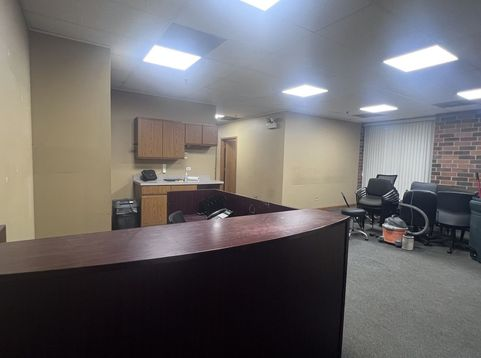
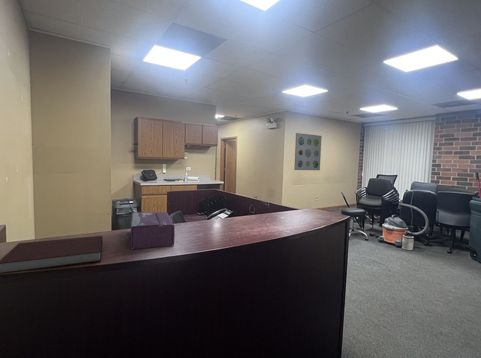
+ tissue box (151, 227)
+ notebook (58, 251)
+ wall art (308, 152)
